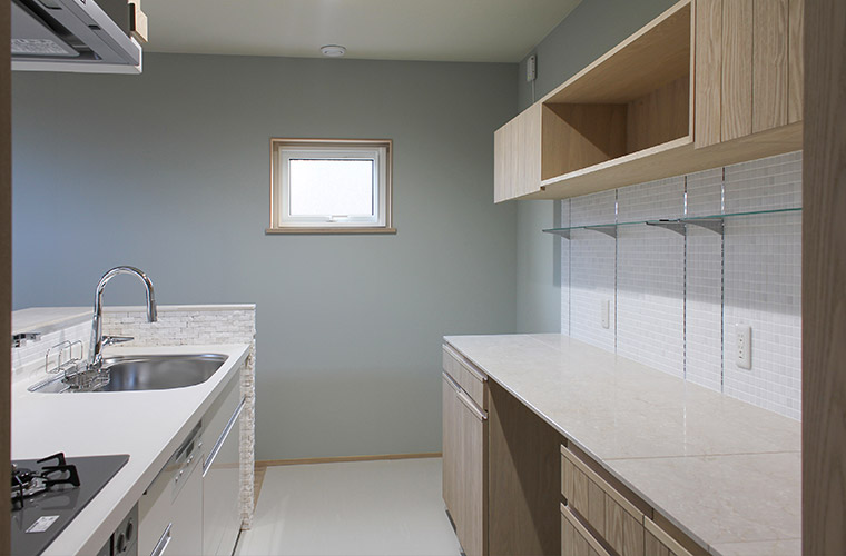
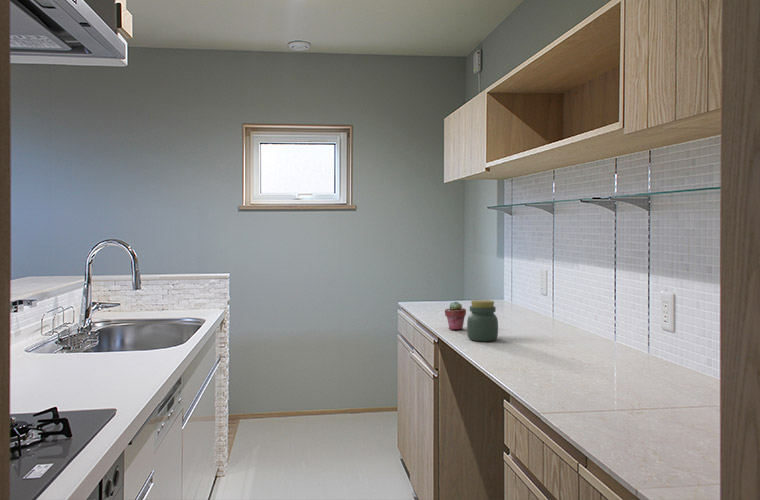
+ potted succulent (455, 315)
+ jar (482, 320)
